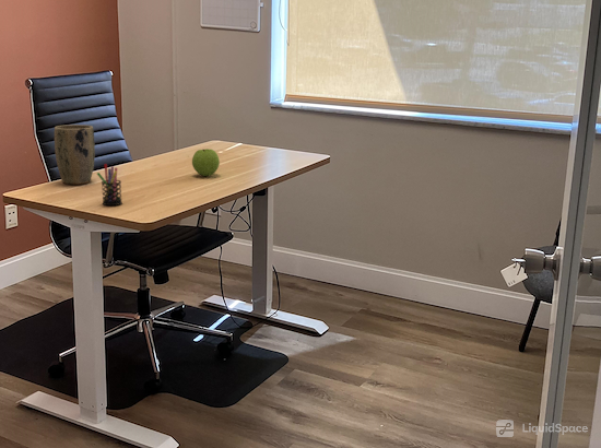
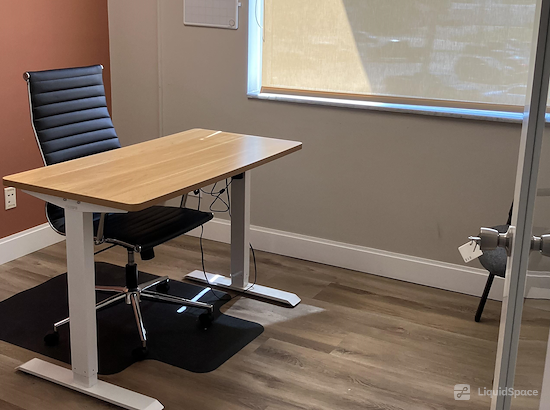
- pen holder (108, 184)
- apple (205, 162)
- plant pot (74, 154)
